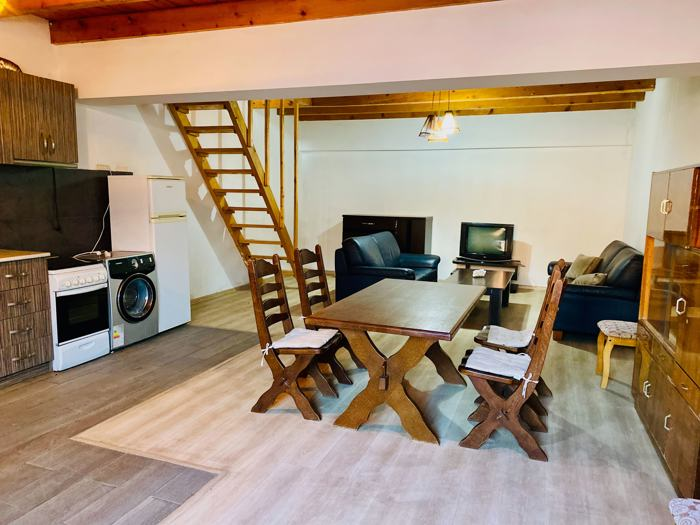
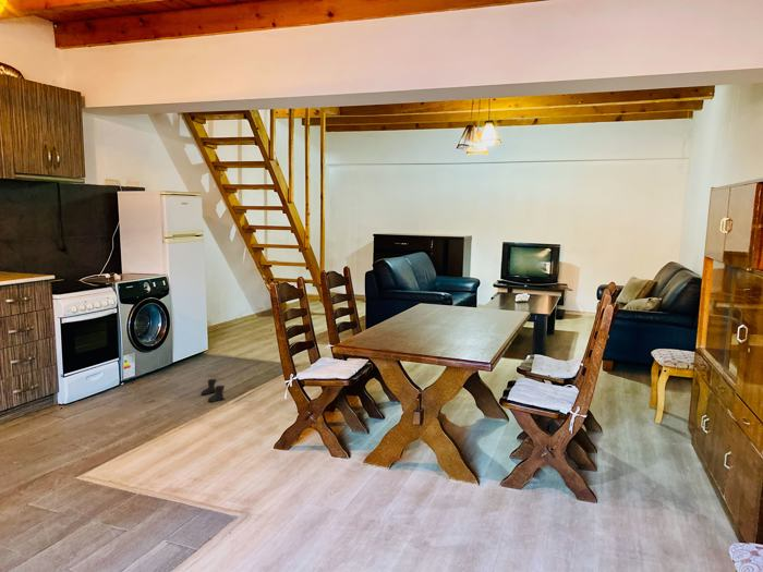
+ boots (213, 389)
